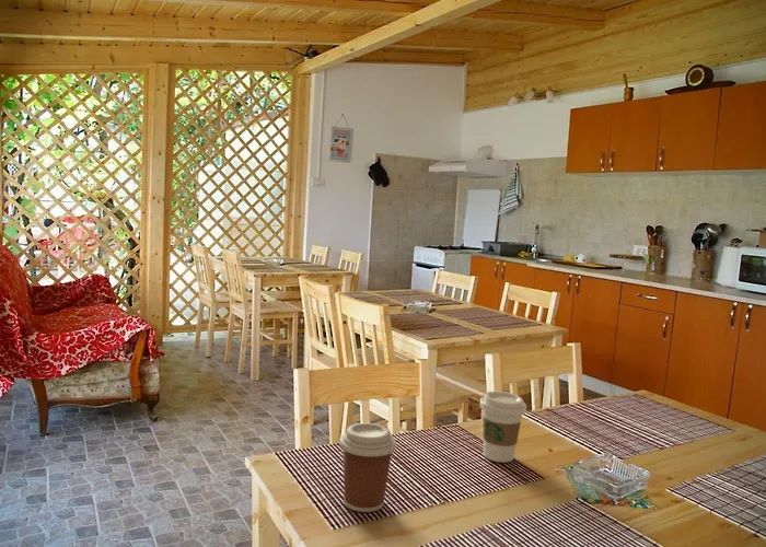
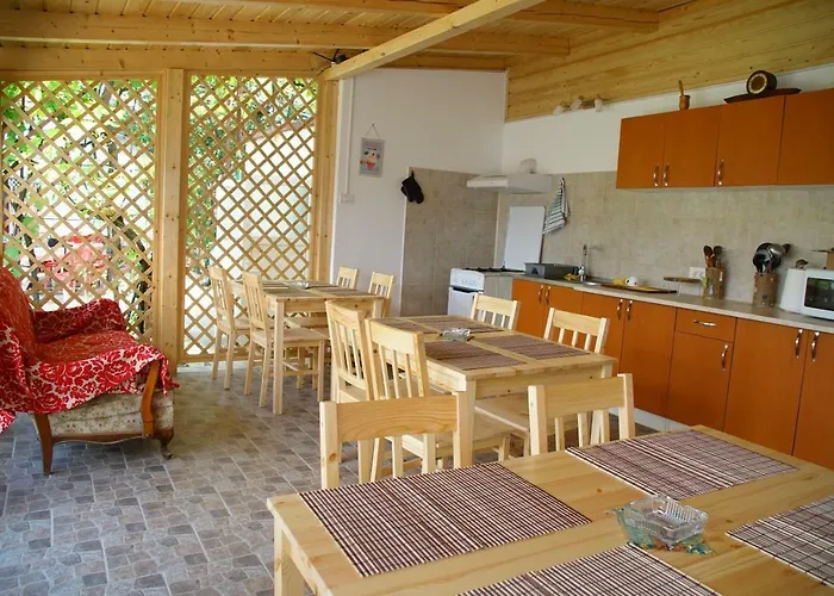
- coffee cup (365, 466)
- coffee cup (500, 427)
